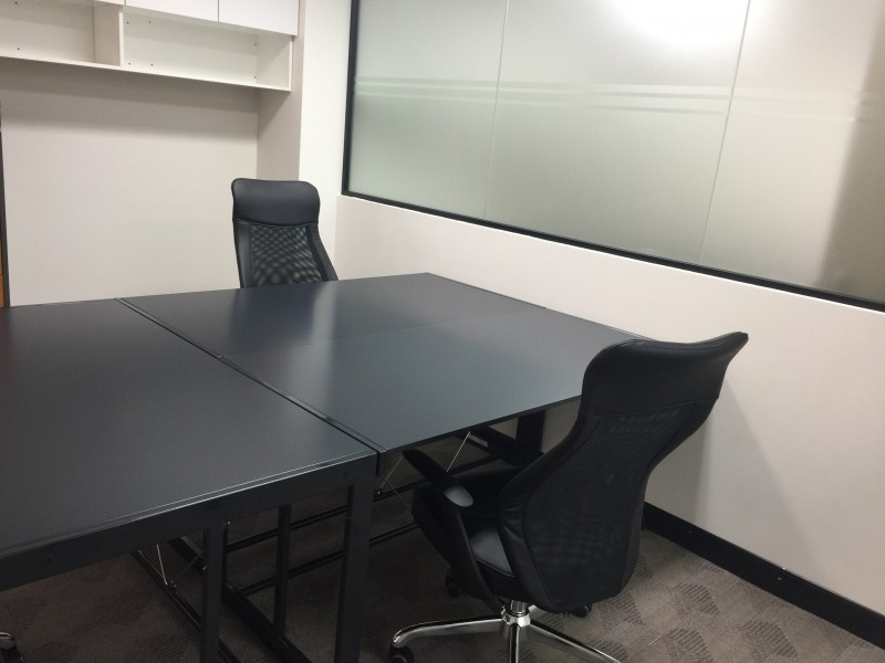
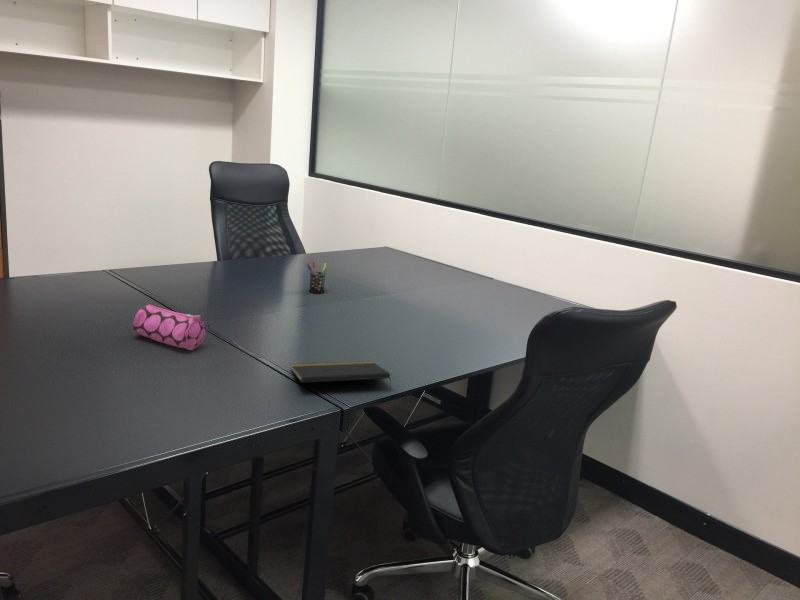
+ pen holder (318, 276)
+ notepad (339, 371)
+ pencil case (169, 325)
